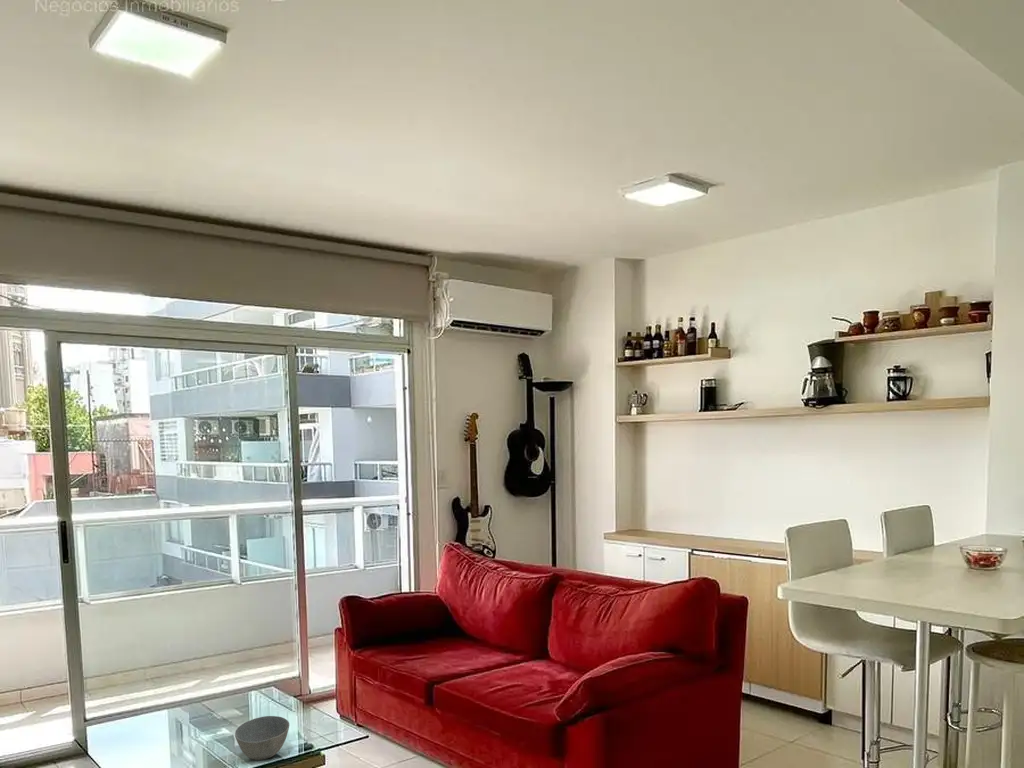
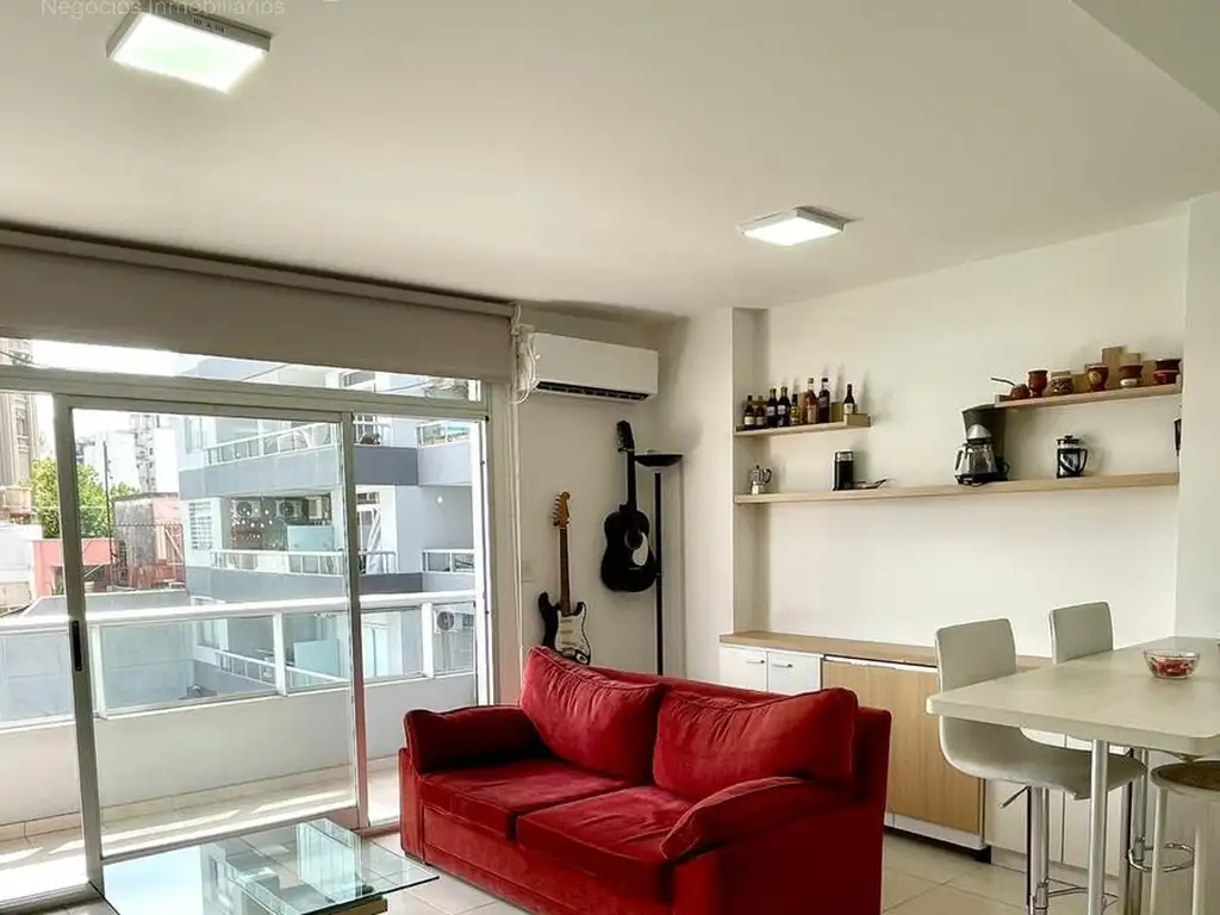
- bowl (262, 741)
